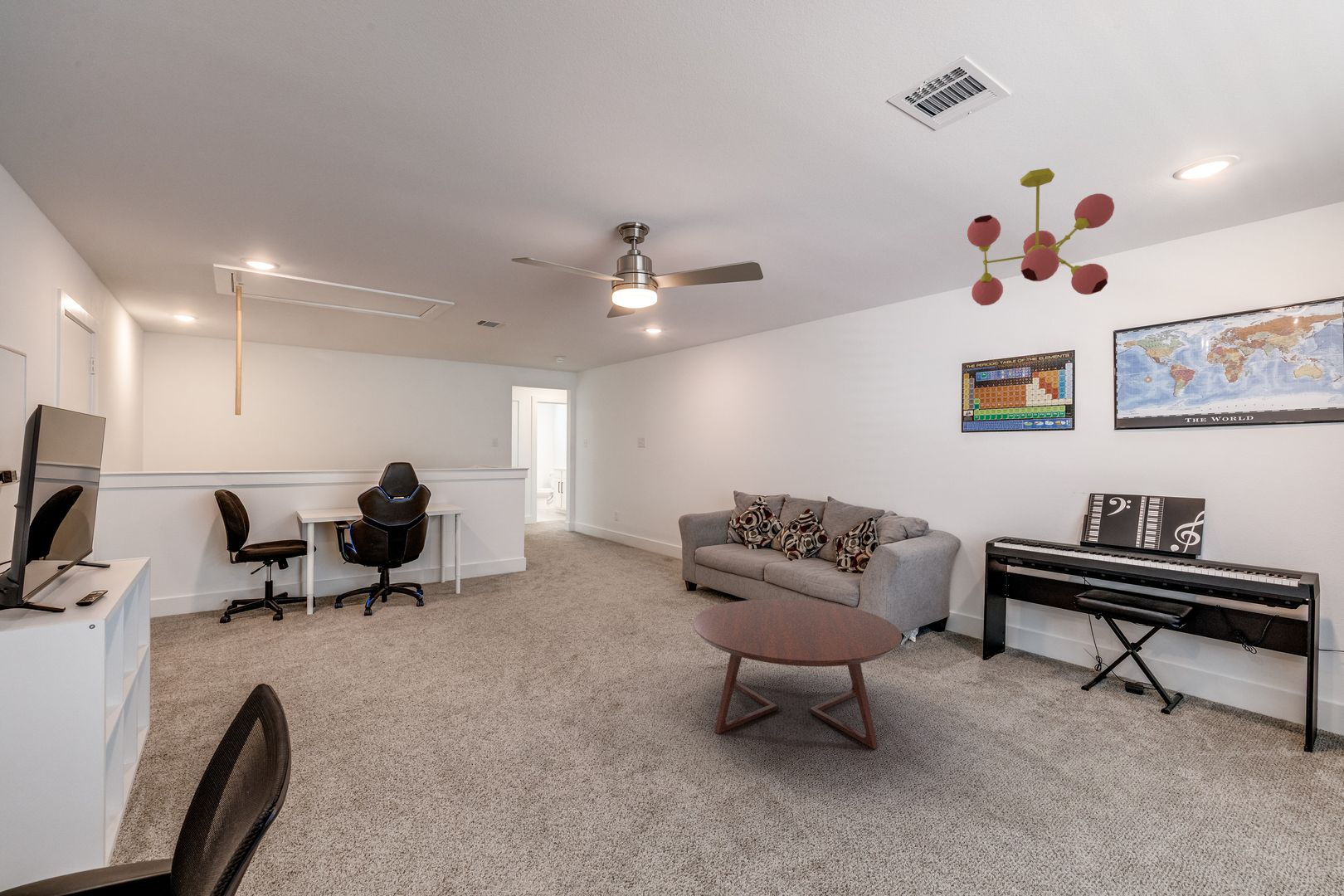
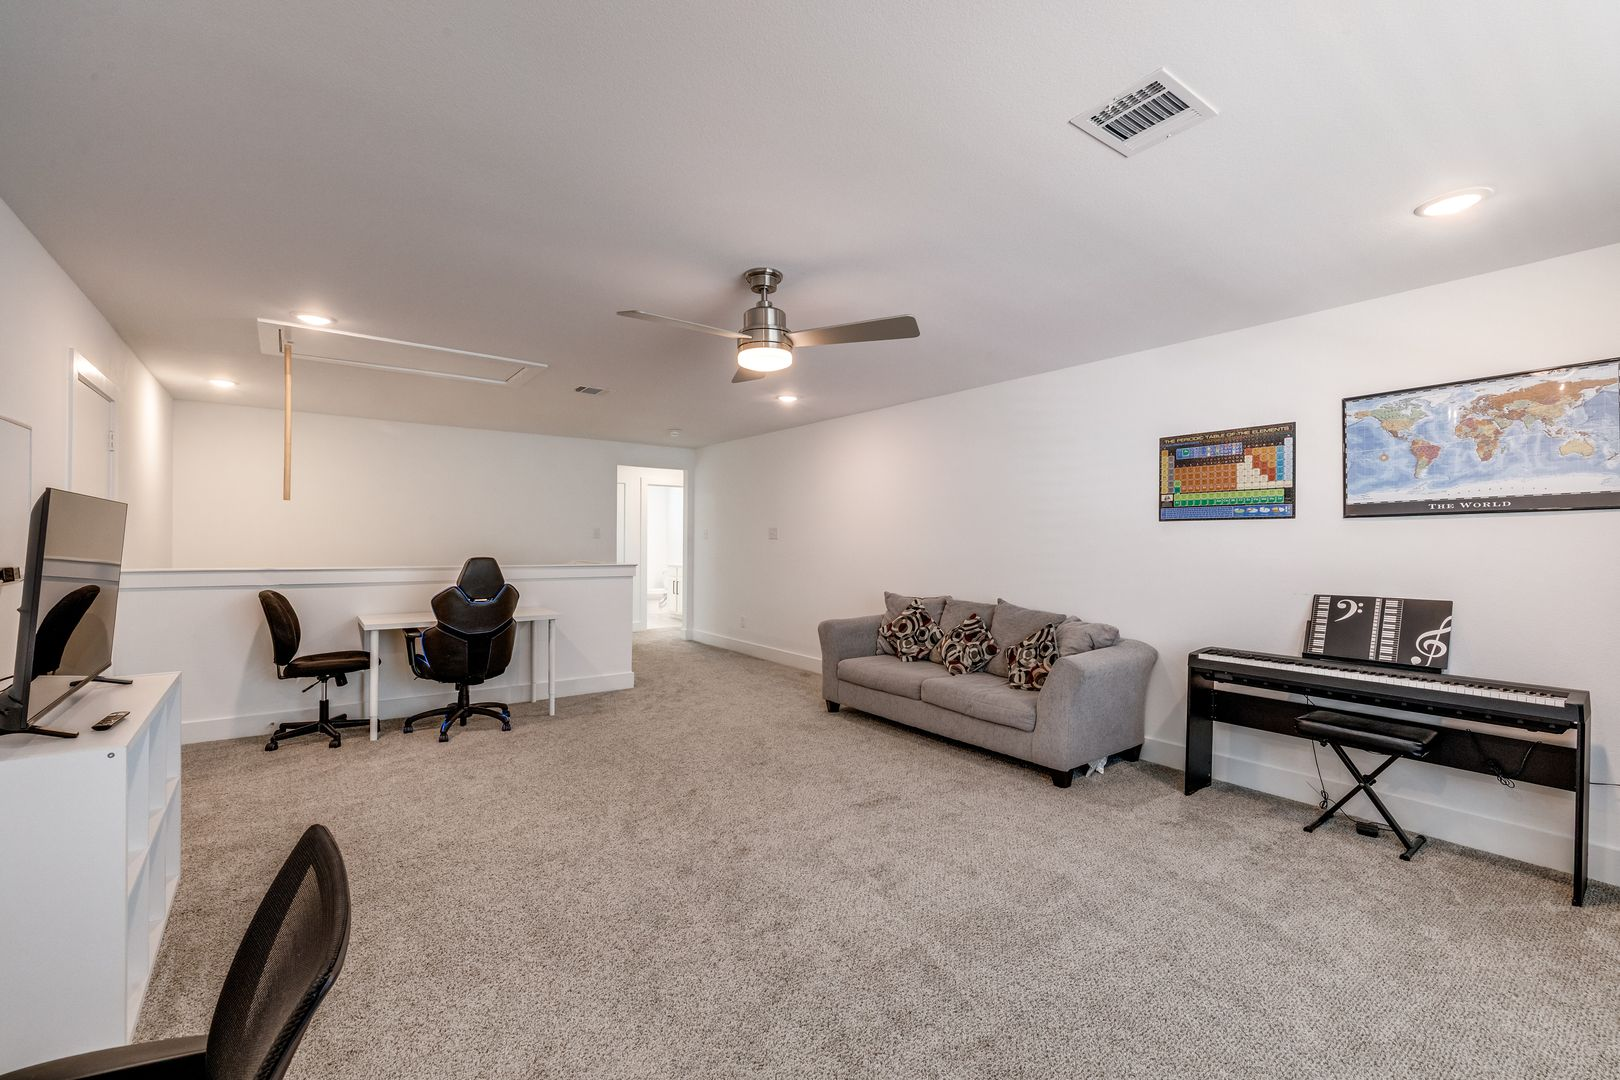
- ceiling light fixture (1036, 234)
- coffee table (793, 665)
